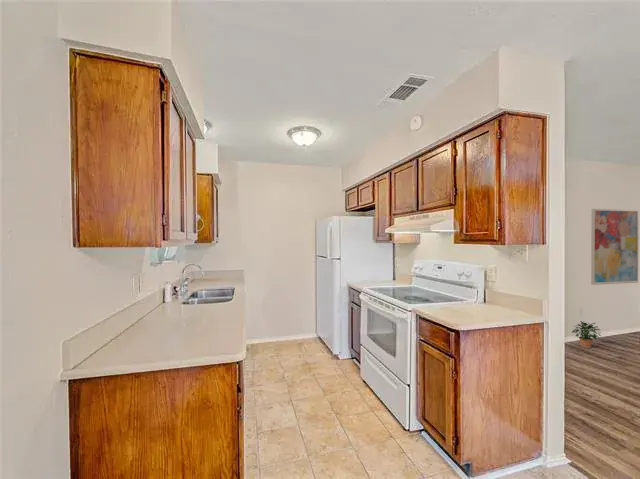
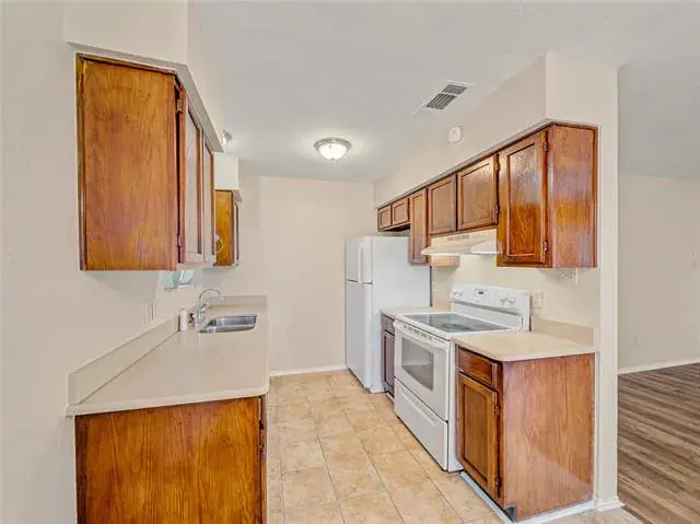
- potted plant (587, 333)
- wall art (615, 246)
